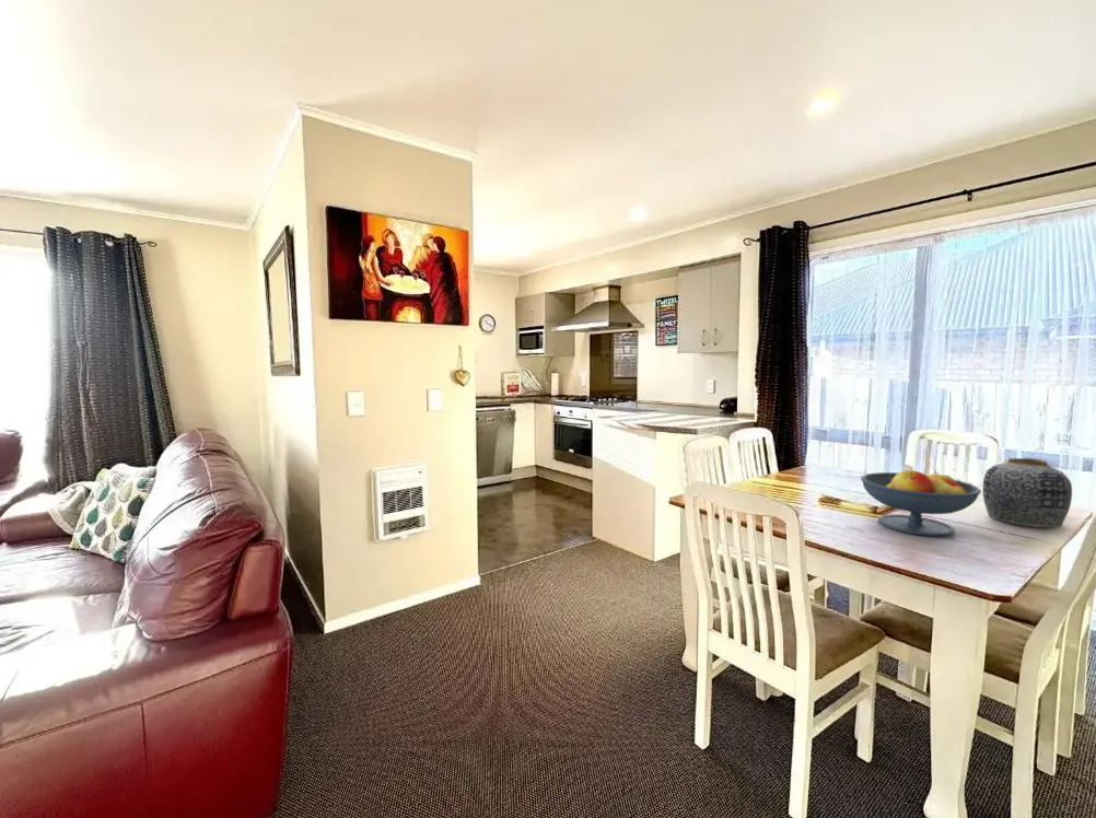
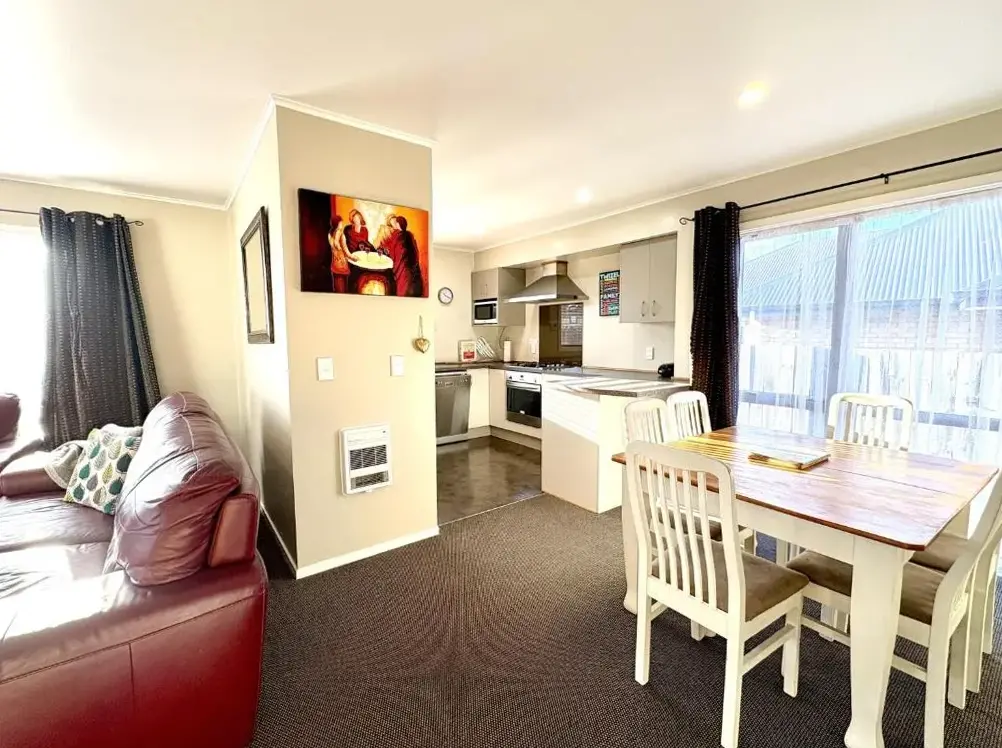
- fruit bowl (917, 496)
- vase (1025, 489)
